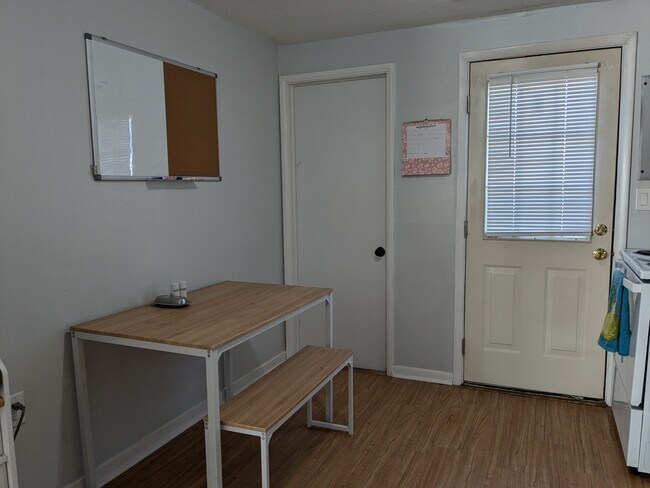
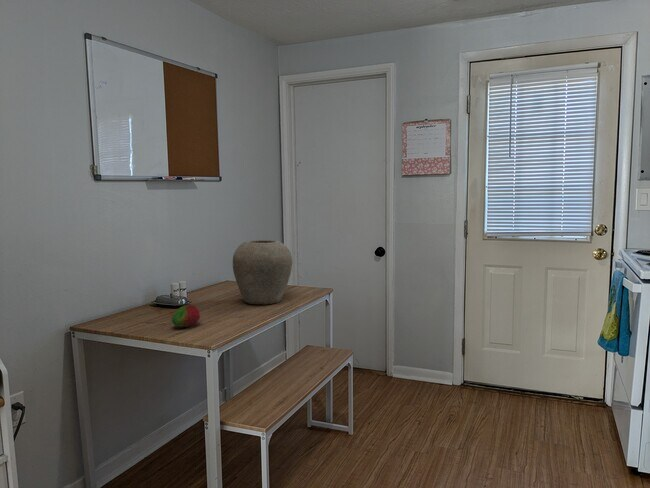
+ fruit (186, 315)
+ vase (262, 271)
